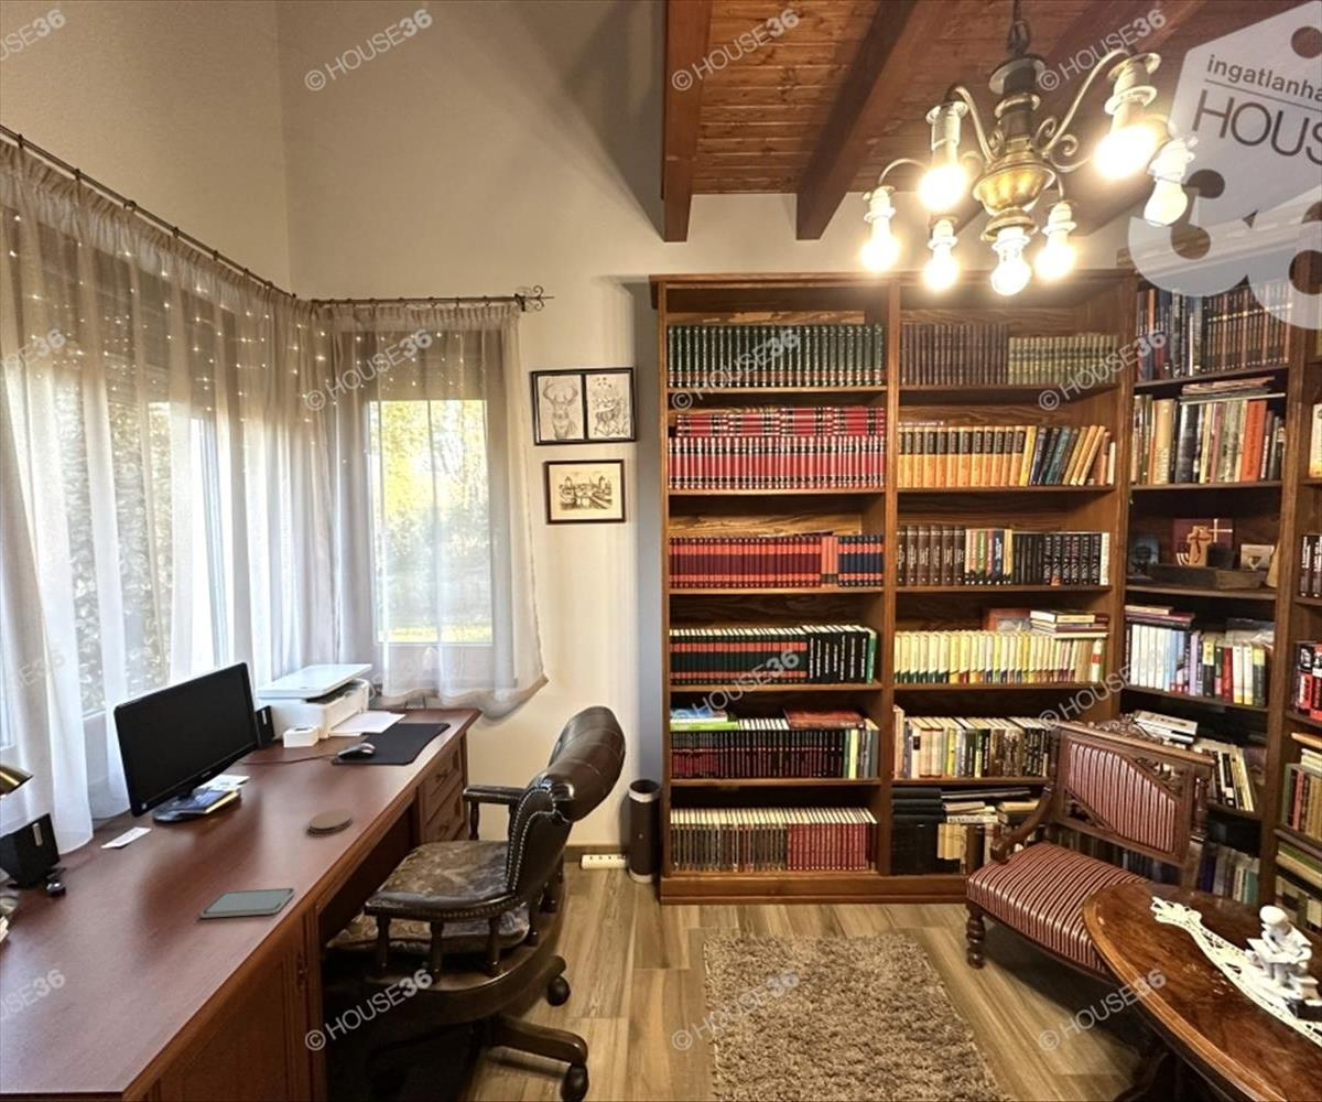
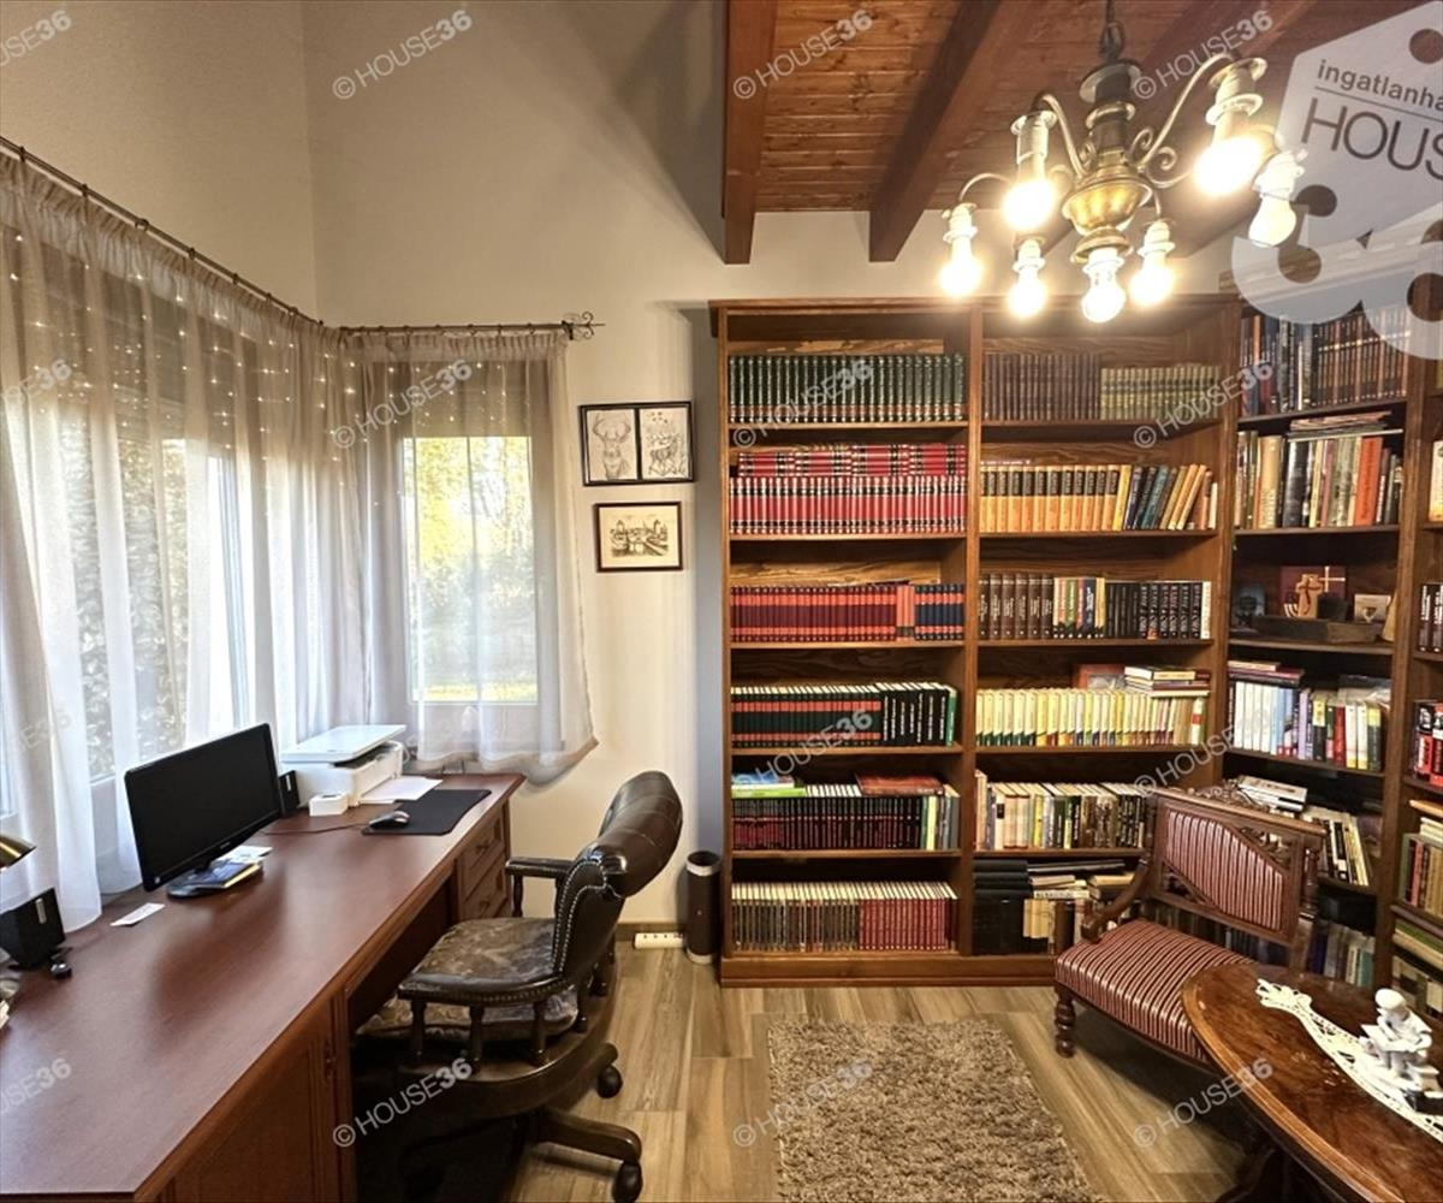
- smartphone (249, 901)
- coaster (332, 820)
